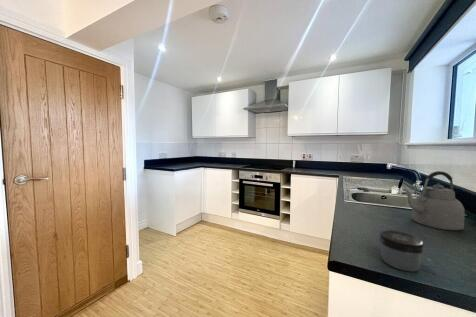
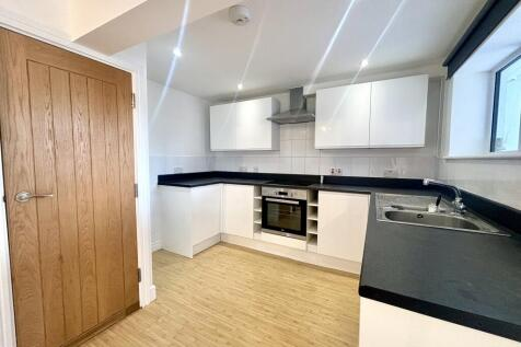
- kettle (429, 197)
- jar (400, 250)
